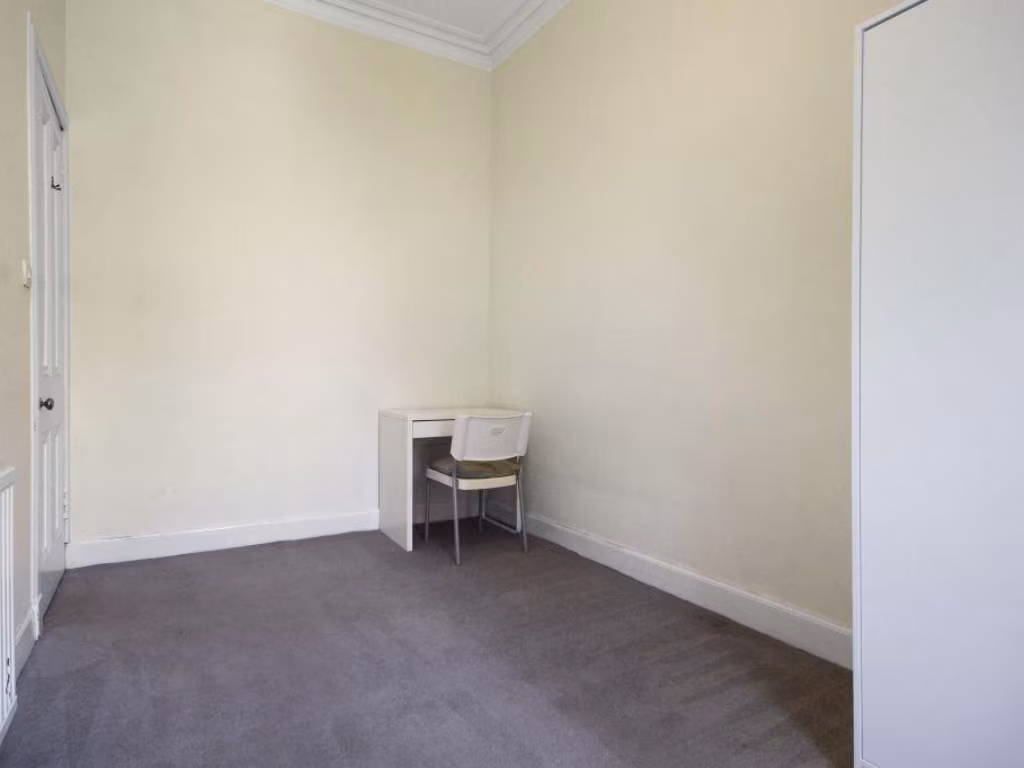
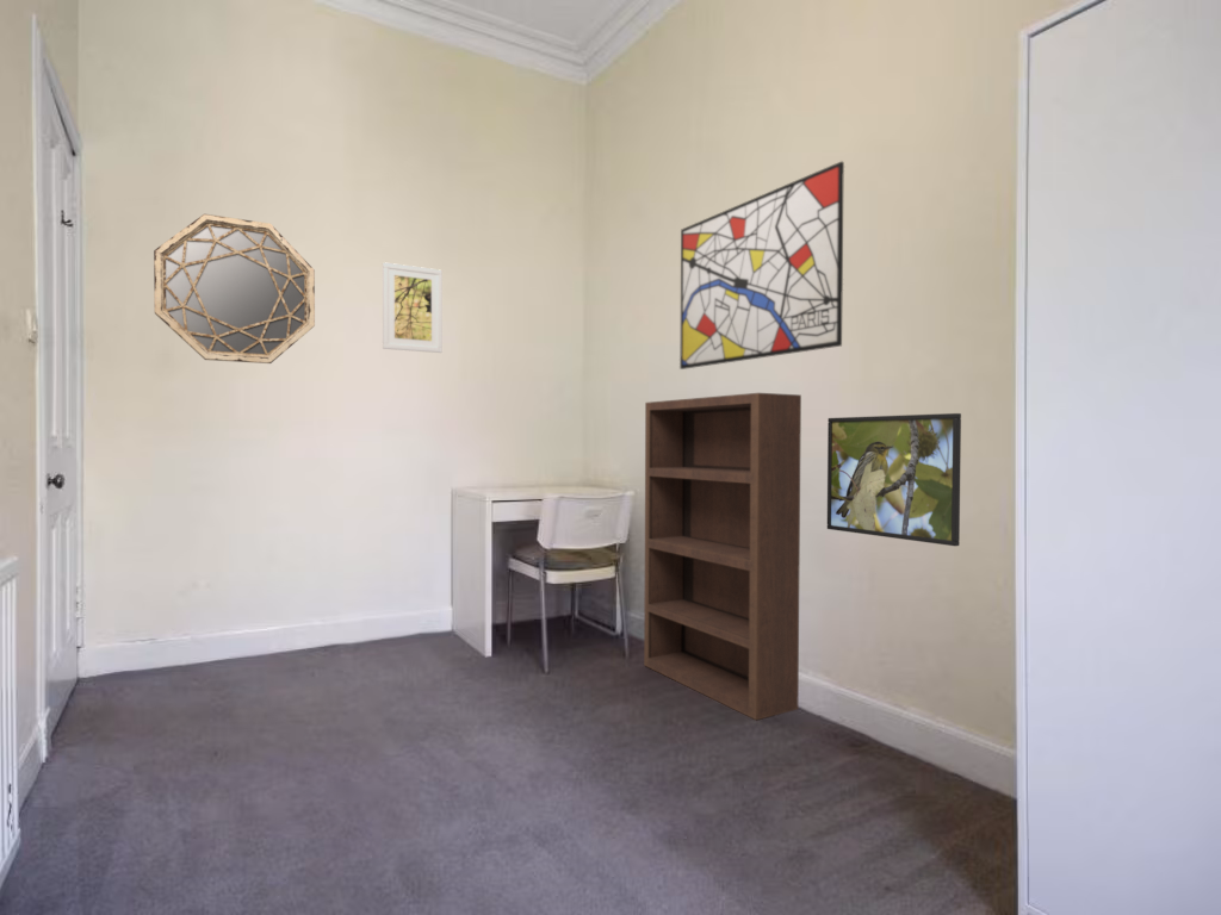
+ bookcase (714, 542)
+ home mirror (237, 291)
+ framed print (413, 309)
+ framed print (887, 475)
+ wall art (750, 279)
